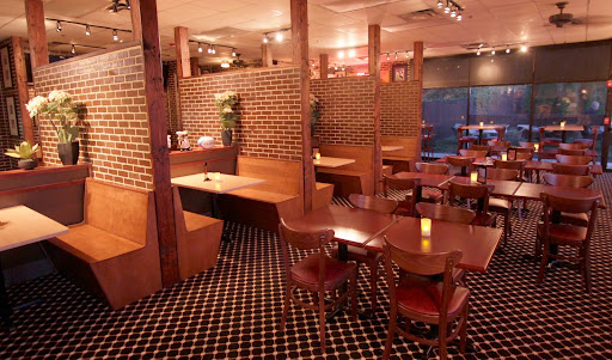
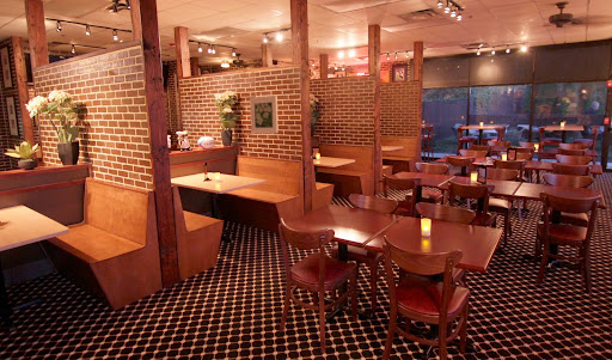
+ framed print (263, 115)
